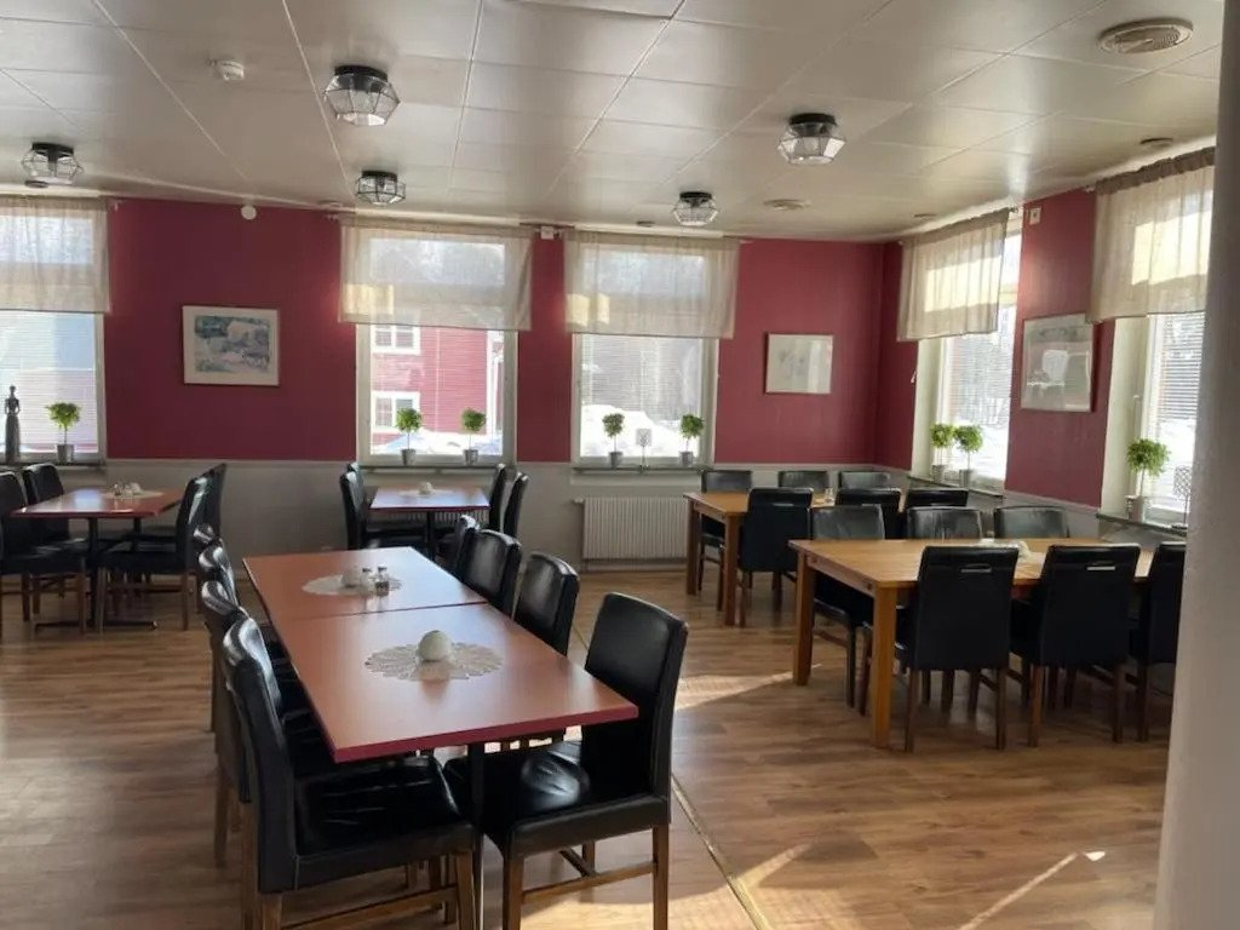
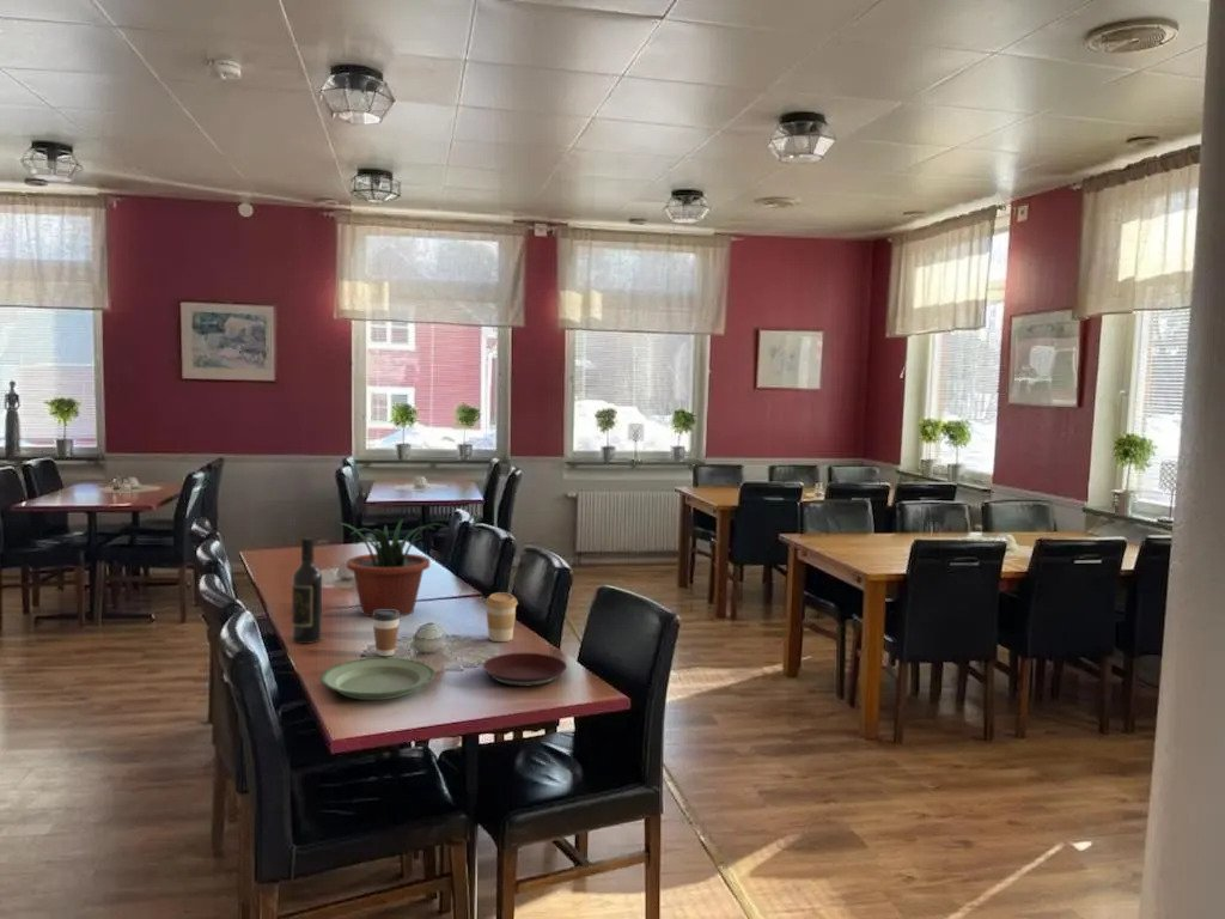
+ potted plant (392, 568)
+ plate (524, 670)
+ plate (378, 680)
+ coffee cup (385, 632)
+ wine bottle (306, 589)
+ coffee cup (500, 616)
